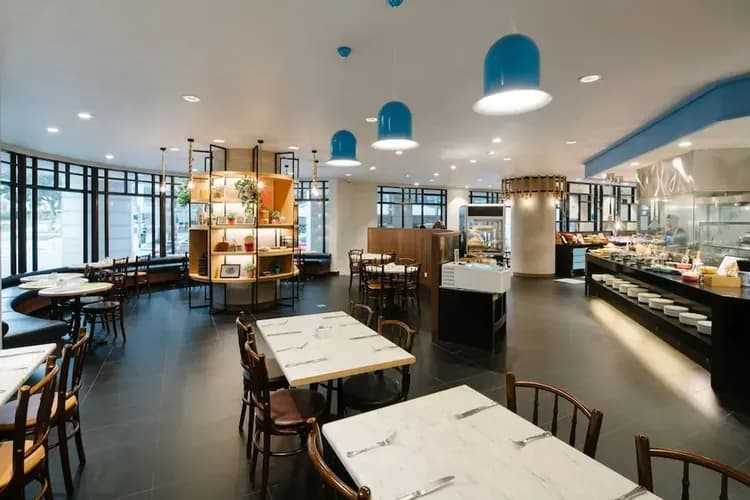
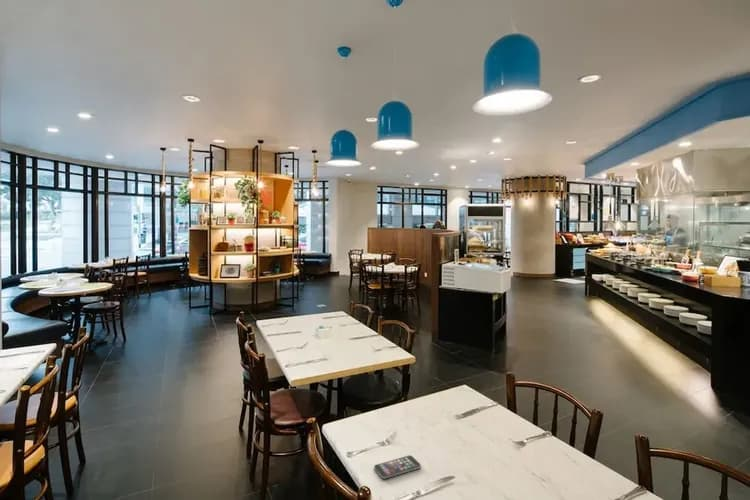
+ smartphone (397, 466)
